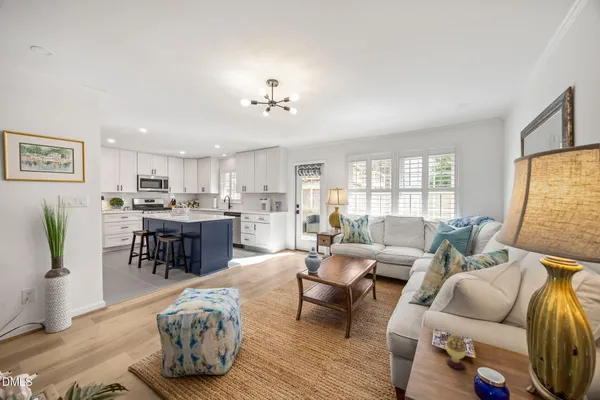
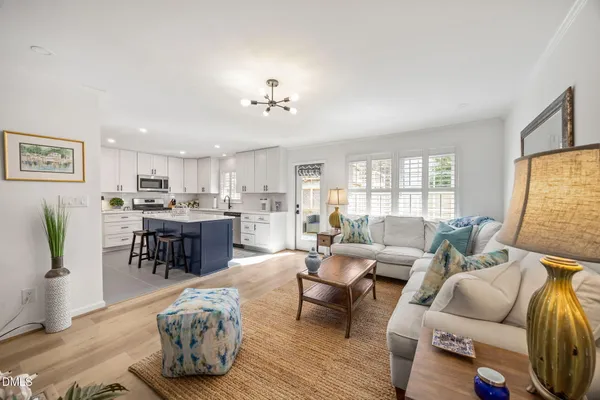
- decorative egg (455, 349)
